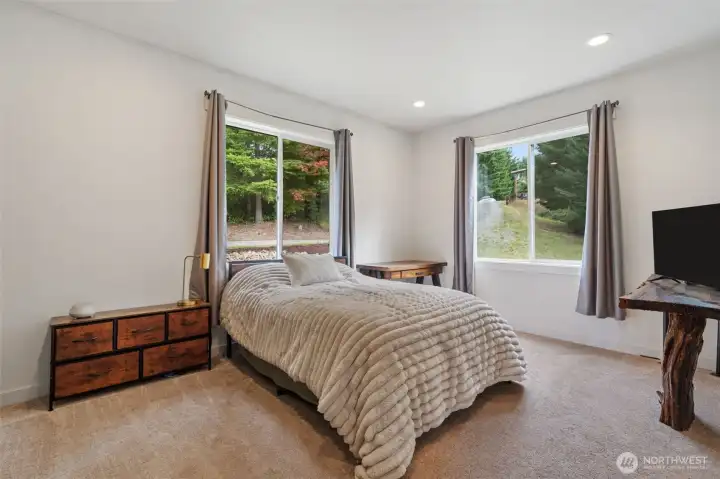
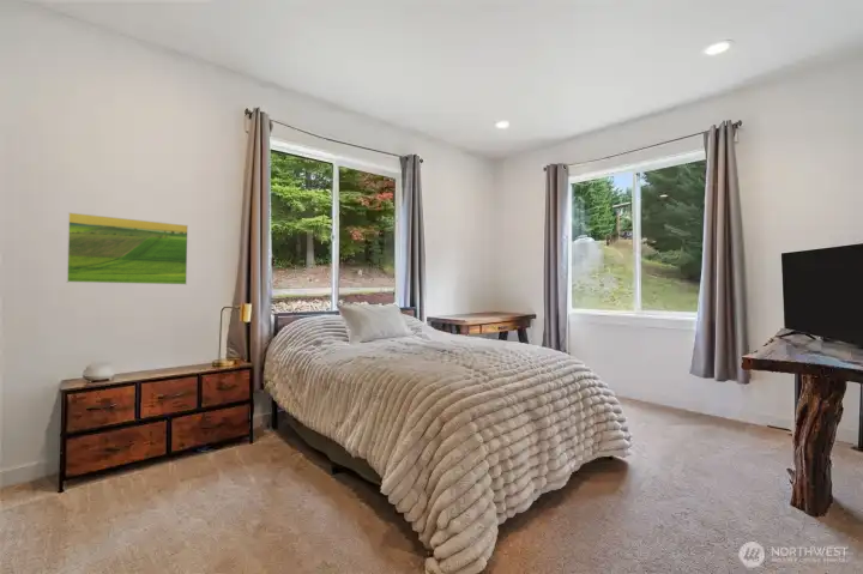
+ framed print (132, 250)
